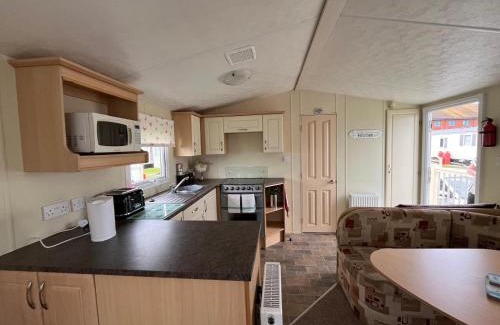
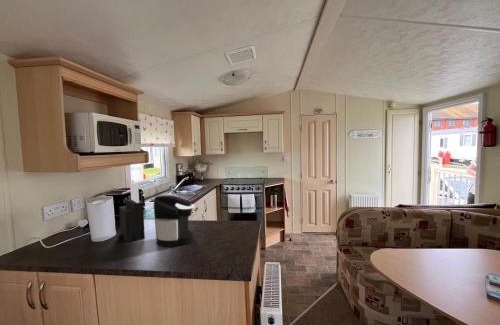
+ knife block (129, 210)
+ coffee maker (175, 218)
